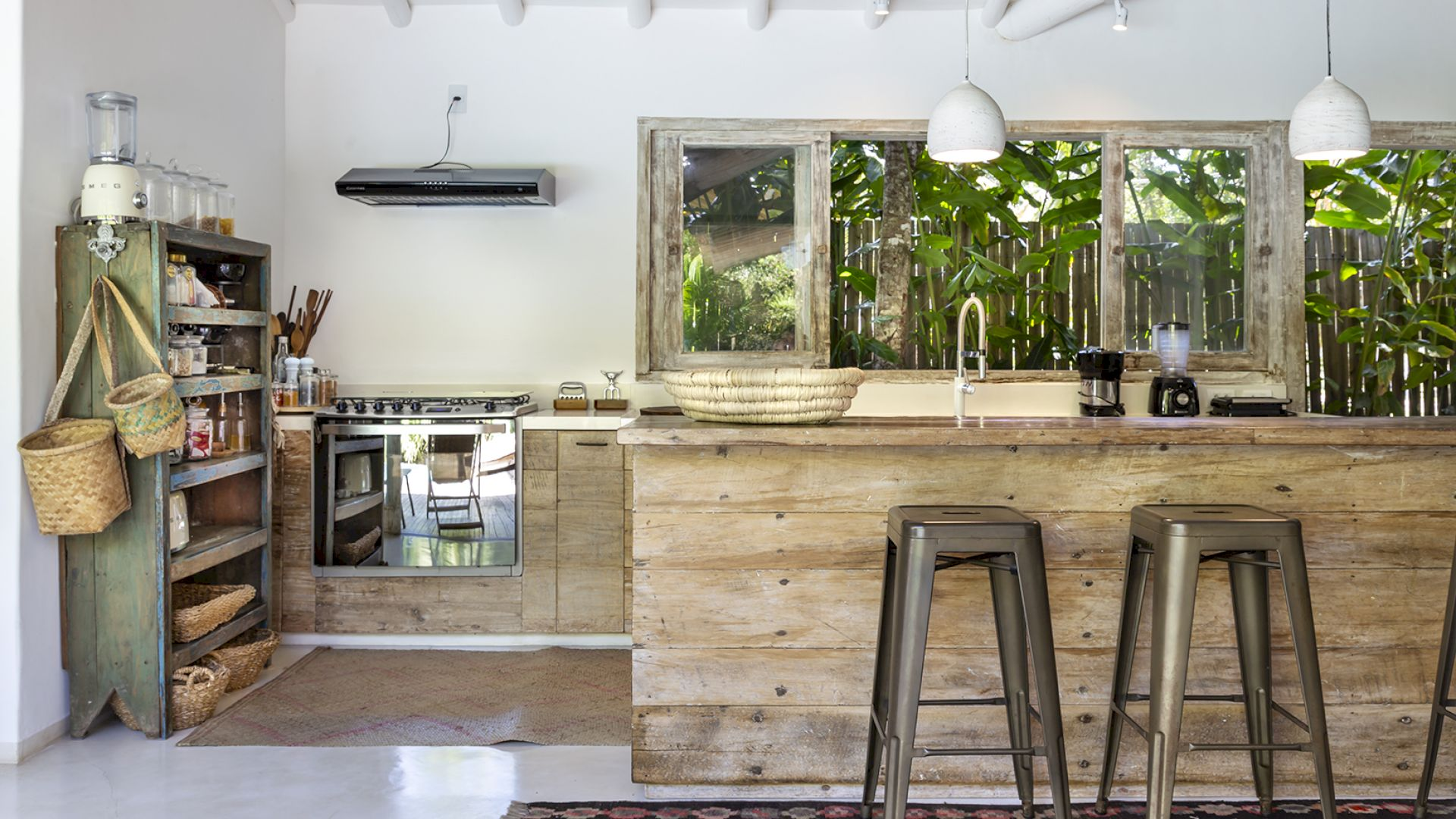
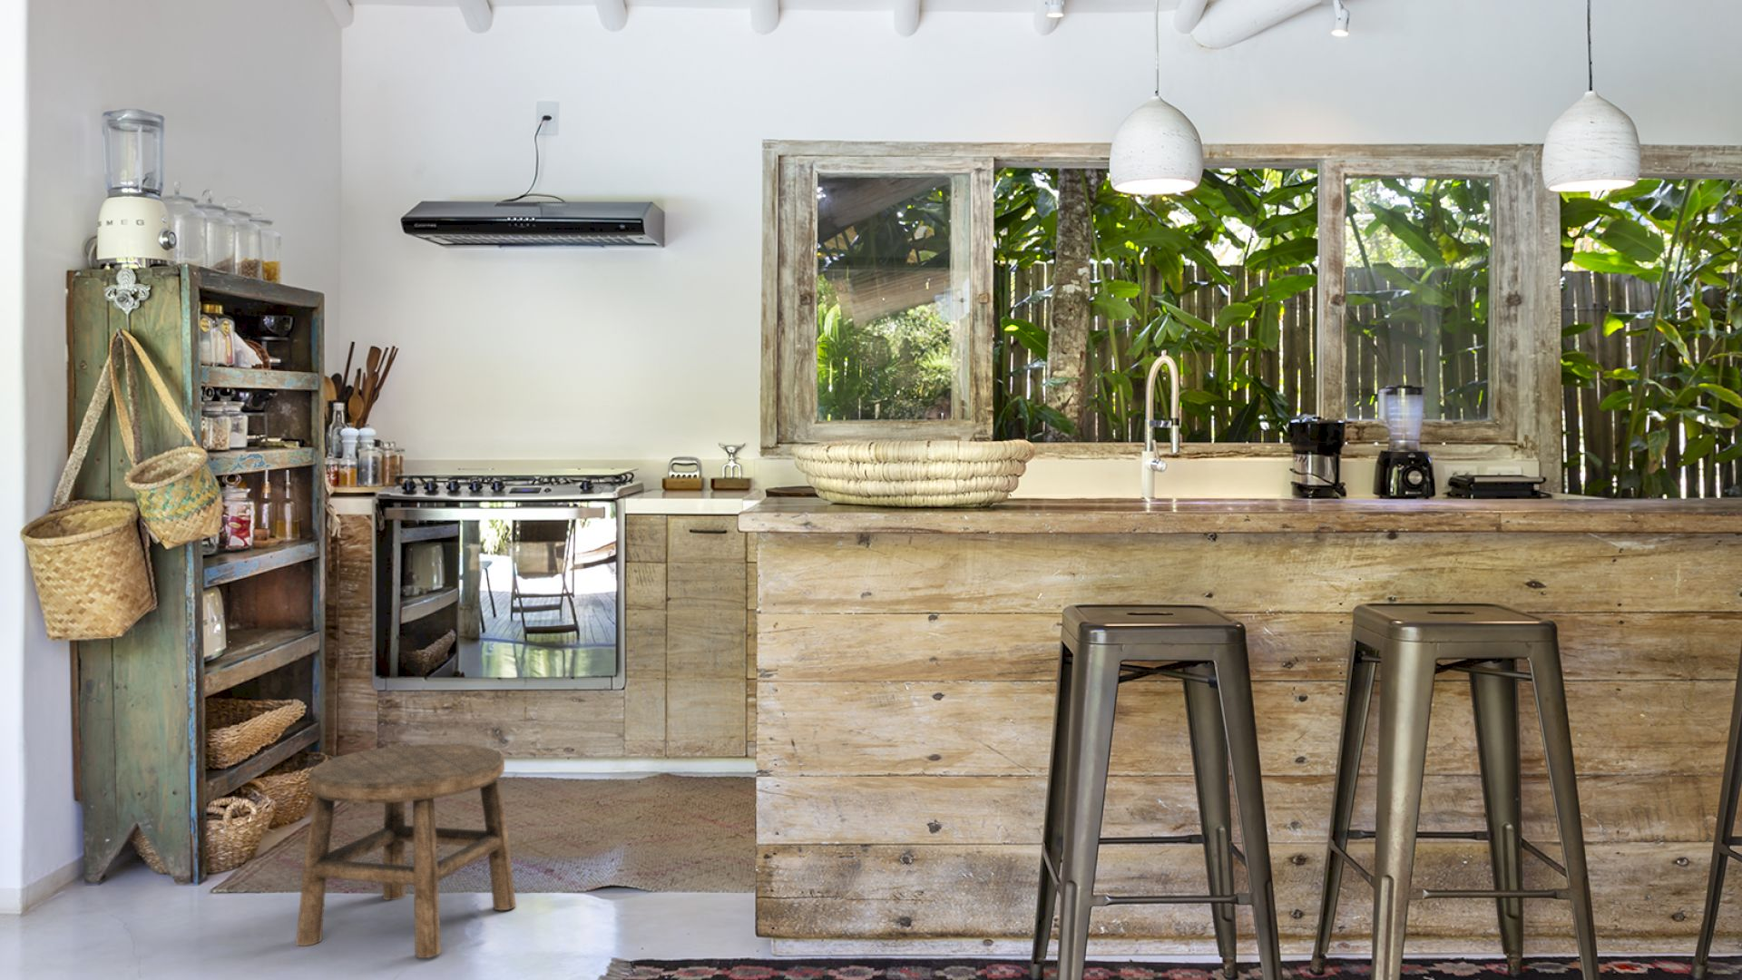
+ stool (409, 841)
